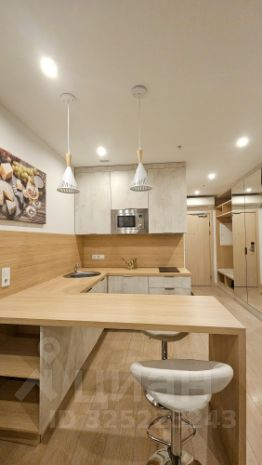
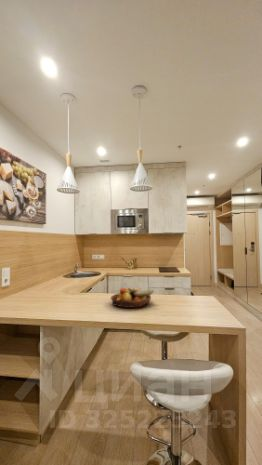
+ fruit bowl (131, 294)
